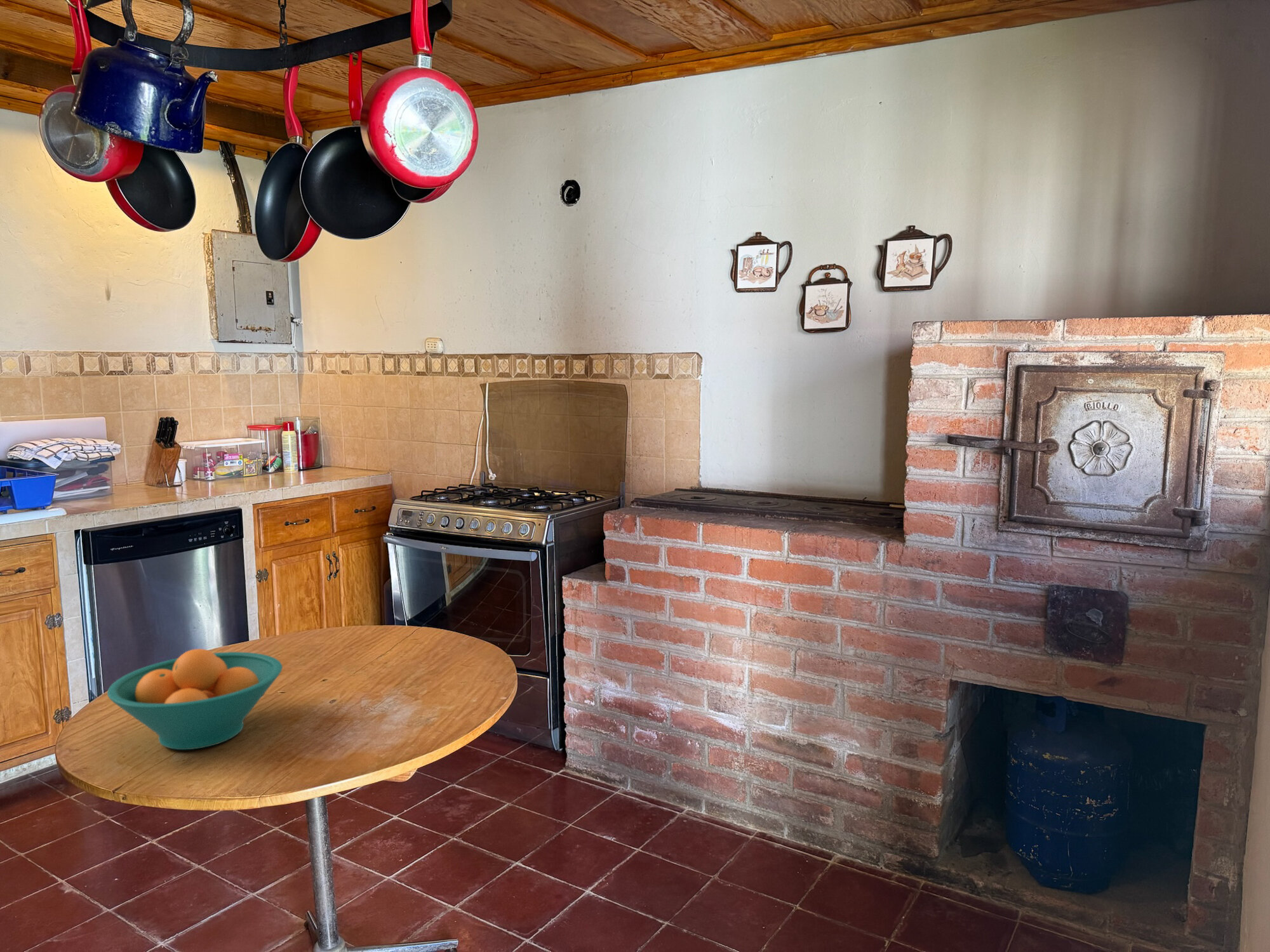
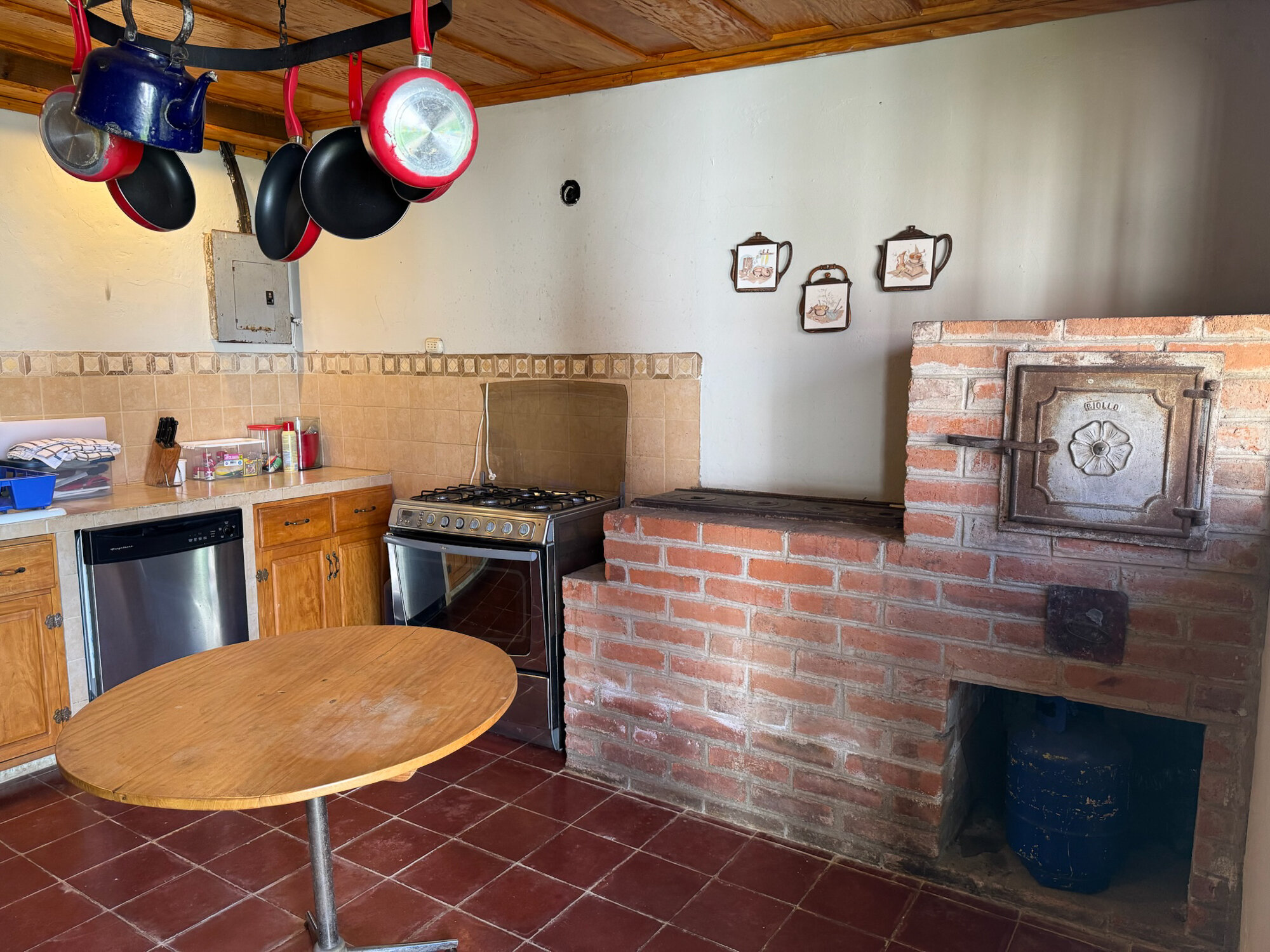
- fruit bowl (199, 692)
